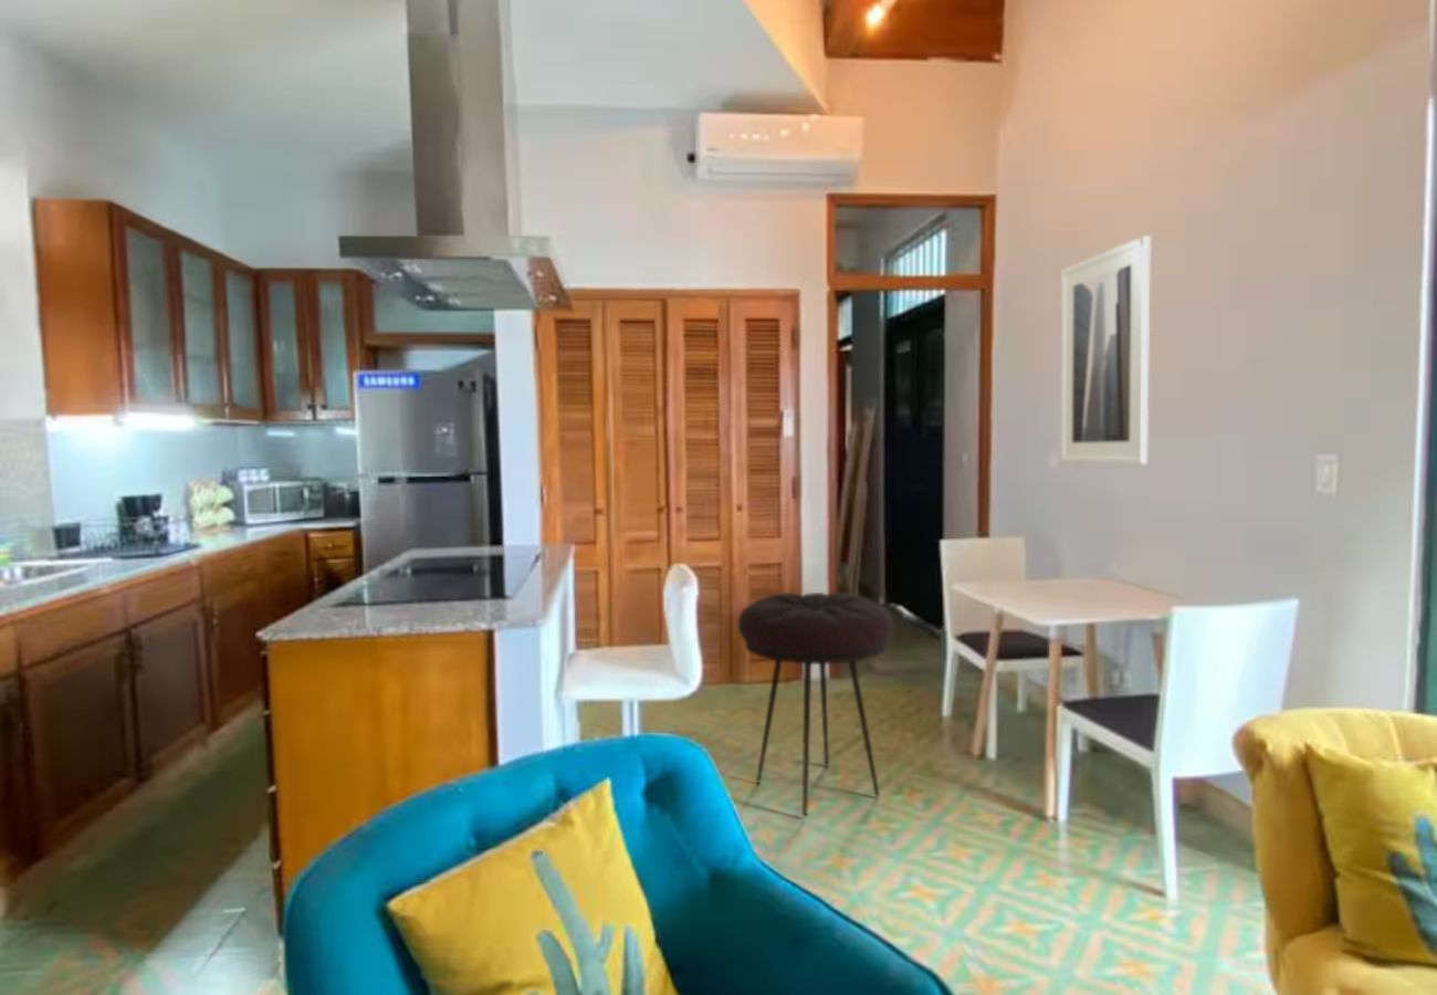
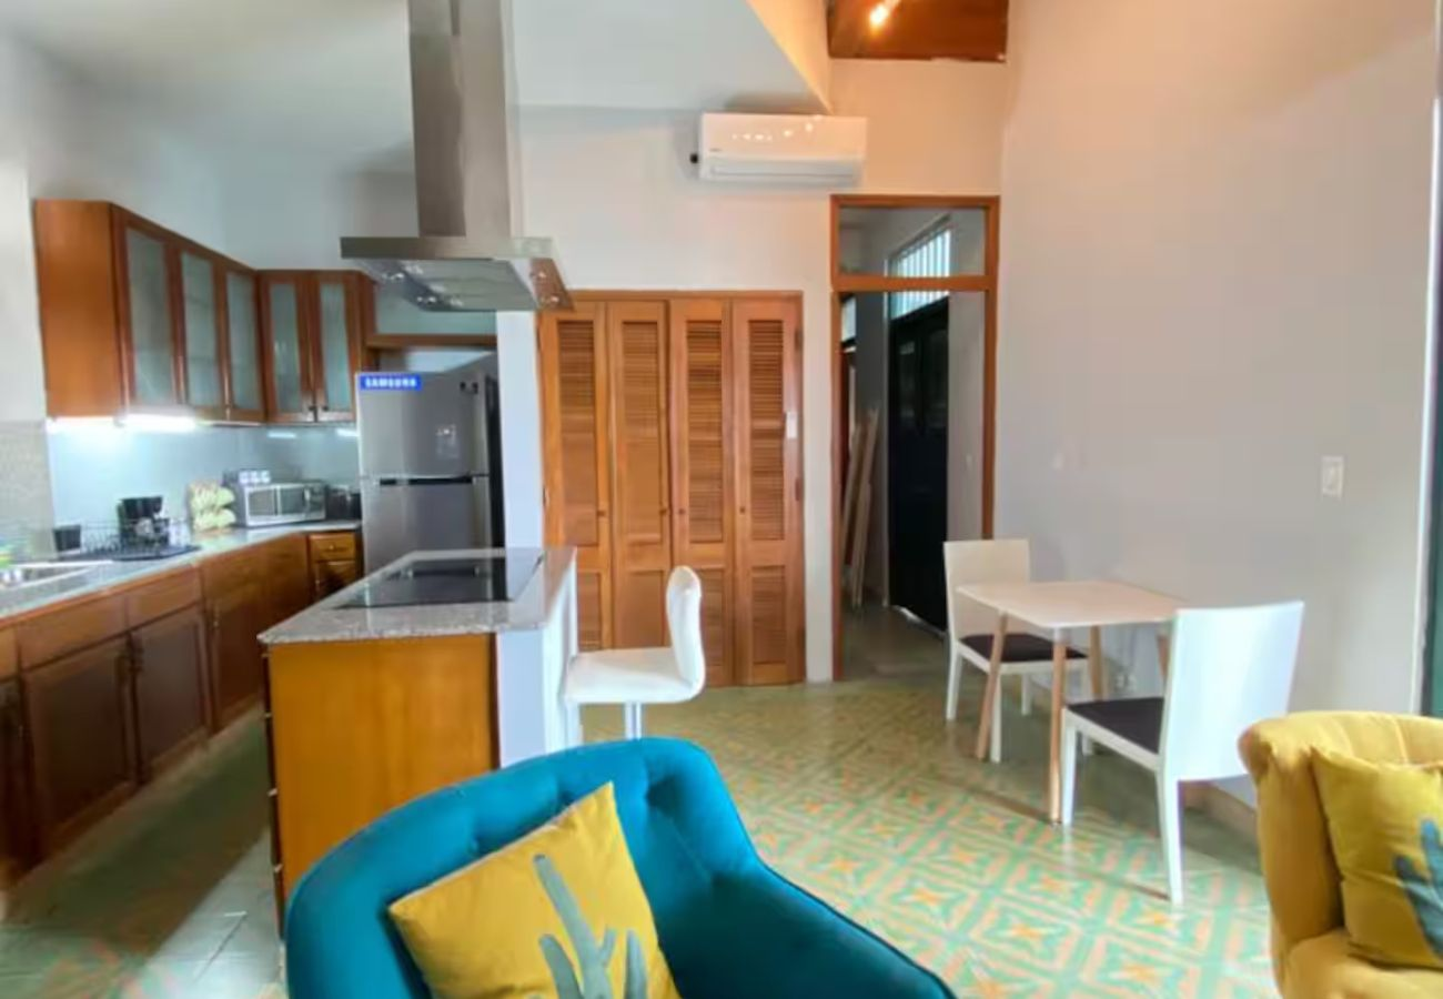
- stool (810, 692)
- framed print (1101, 359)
